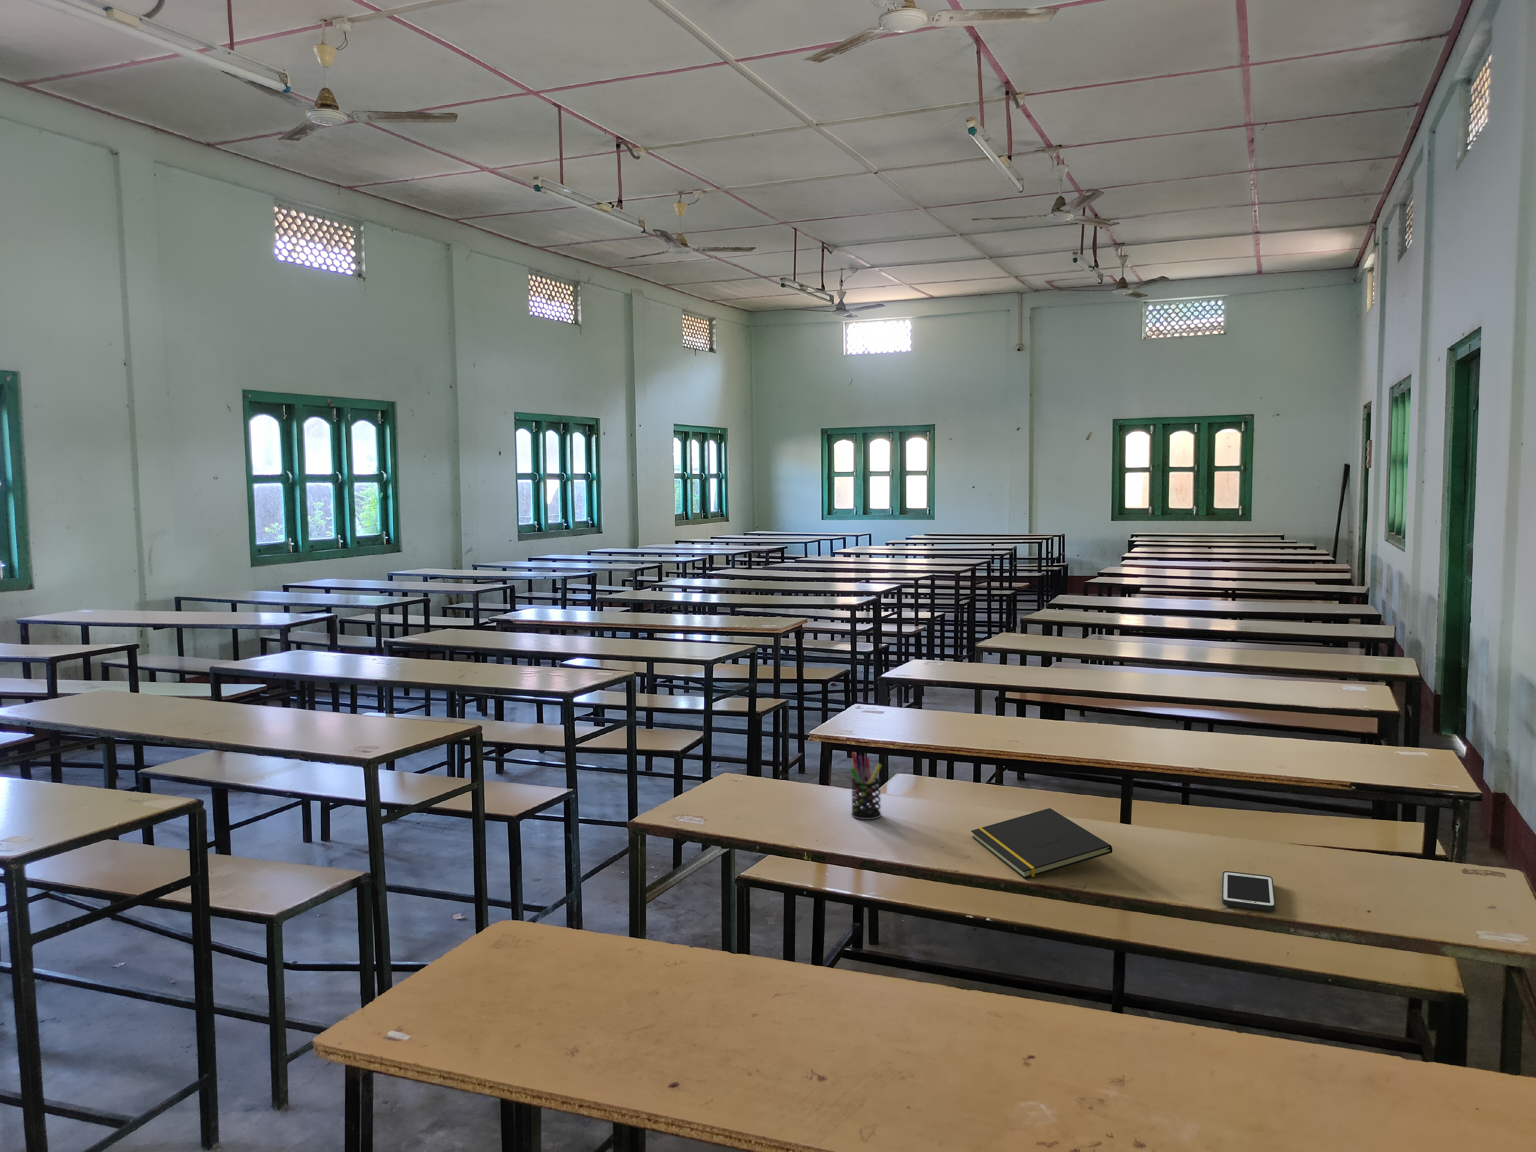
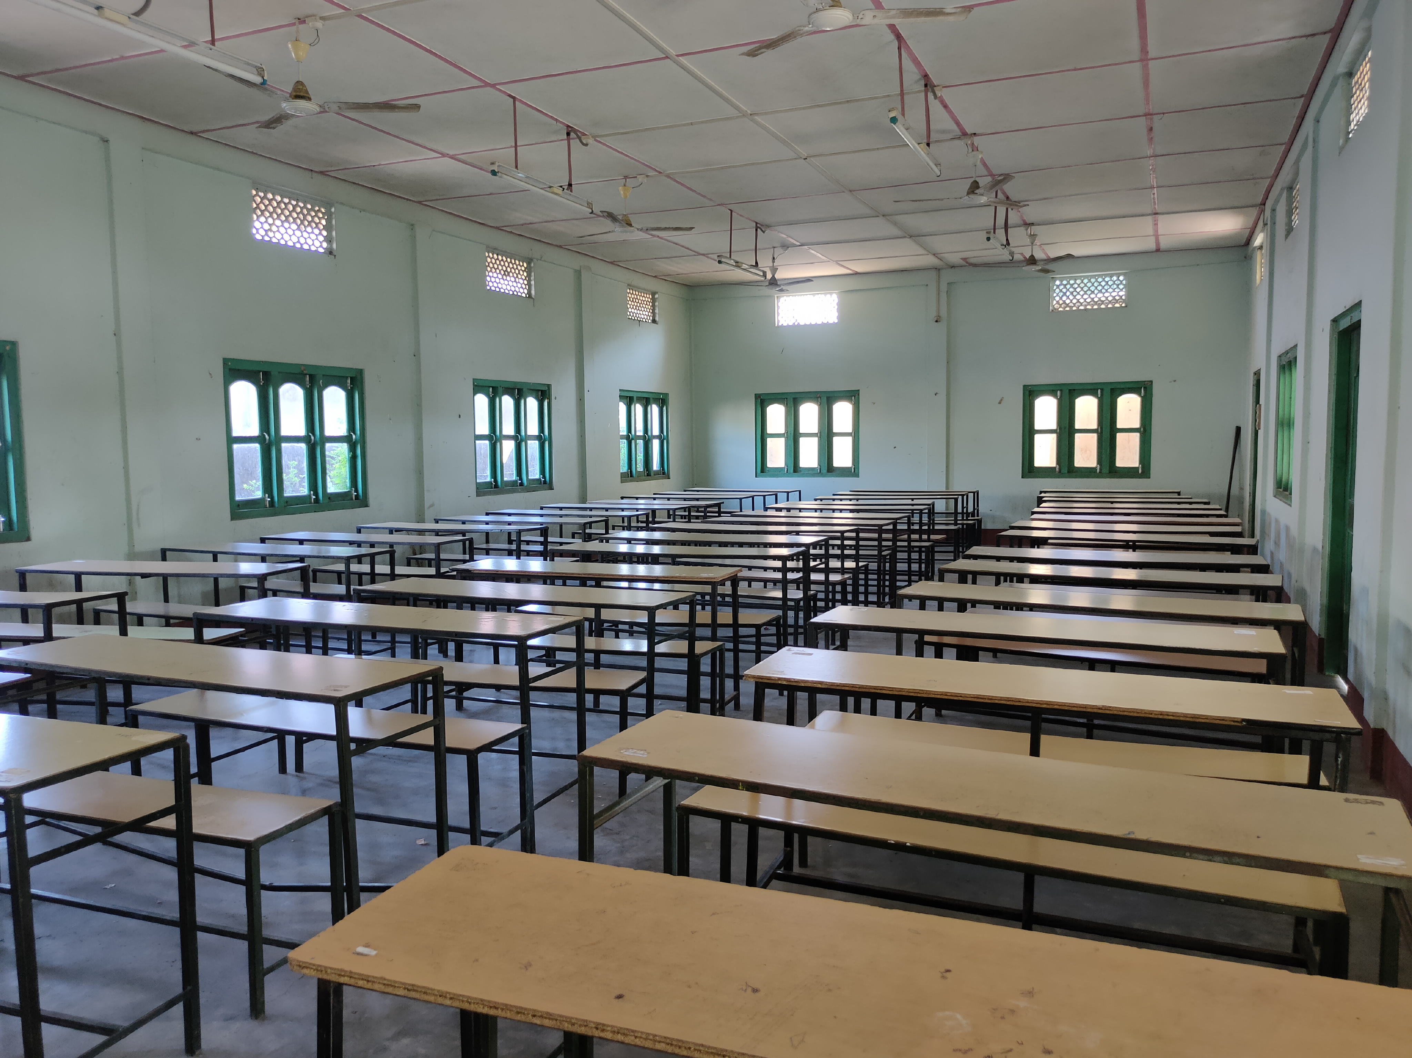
- cell phone (1248, 891)
- pen holder (862, 785)
- notepad (1038, 841)
